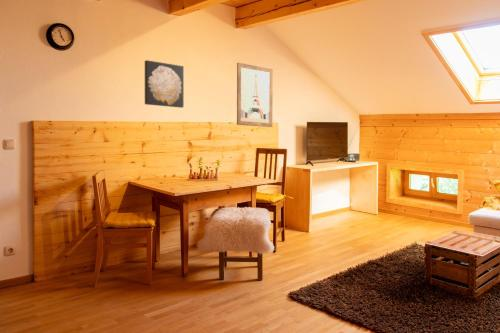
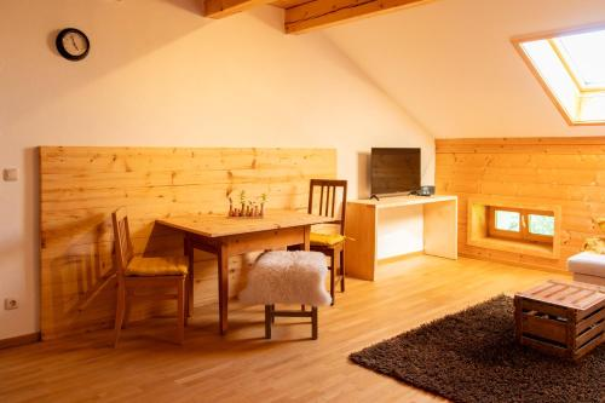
- wall art (255, 96)
- wall art (164, 84)
